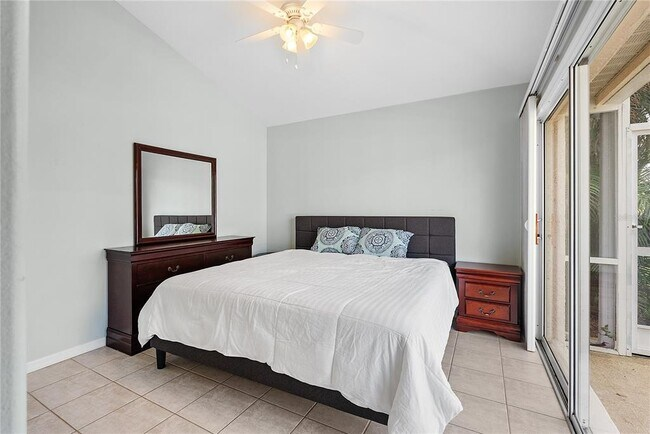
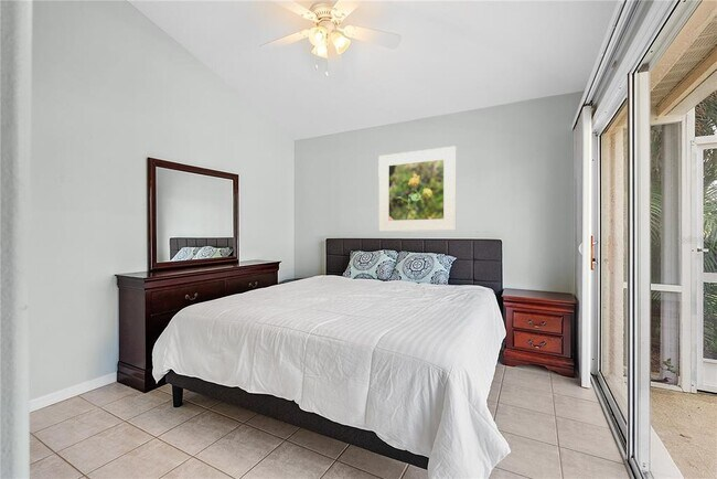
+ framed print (415, 191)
